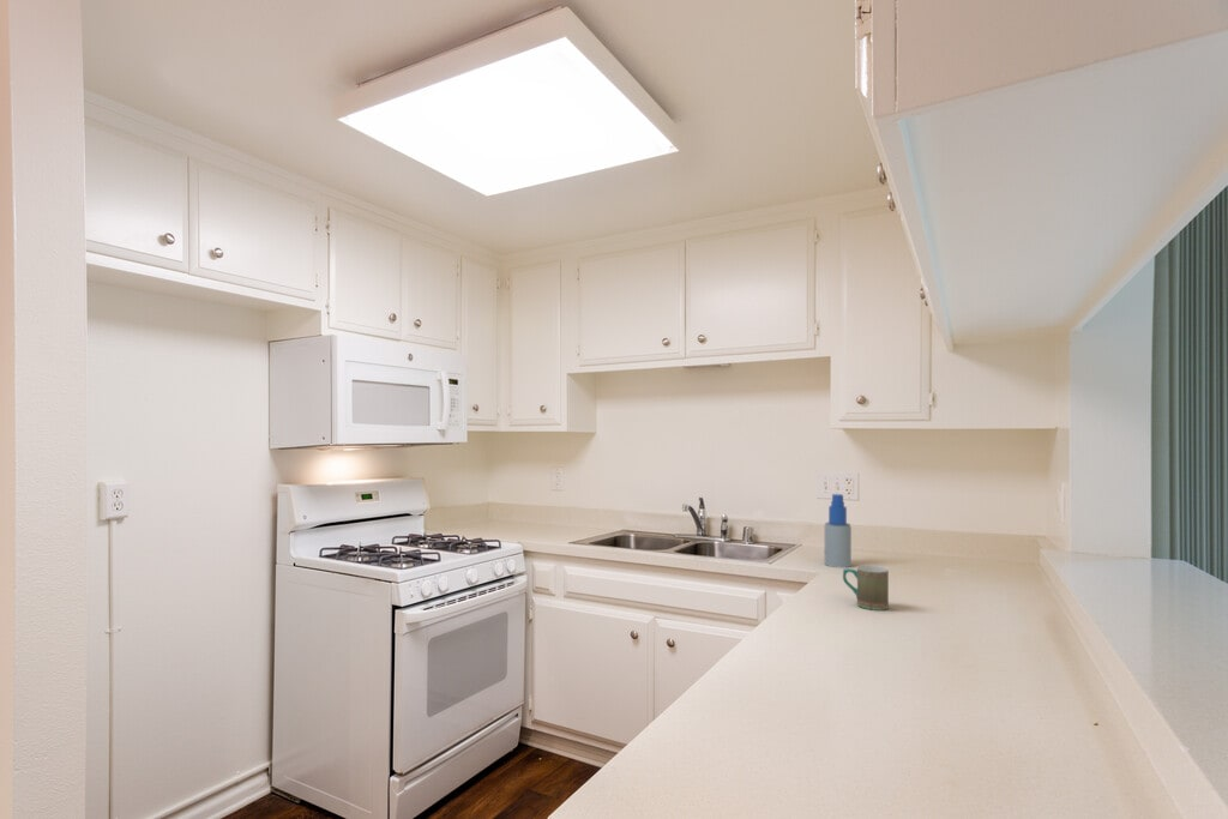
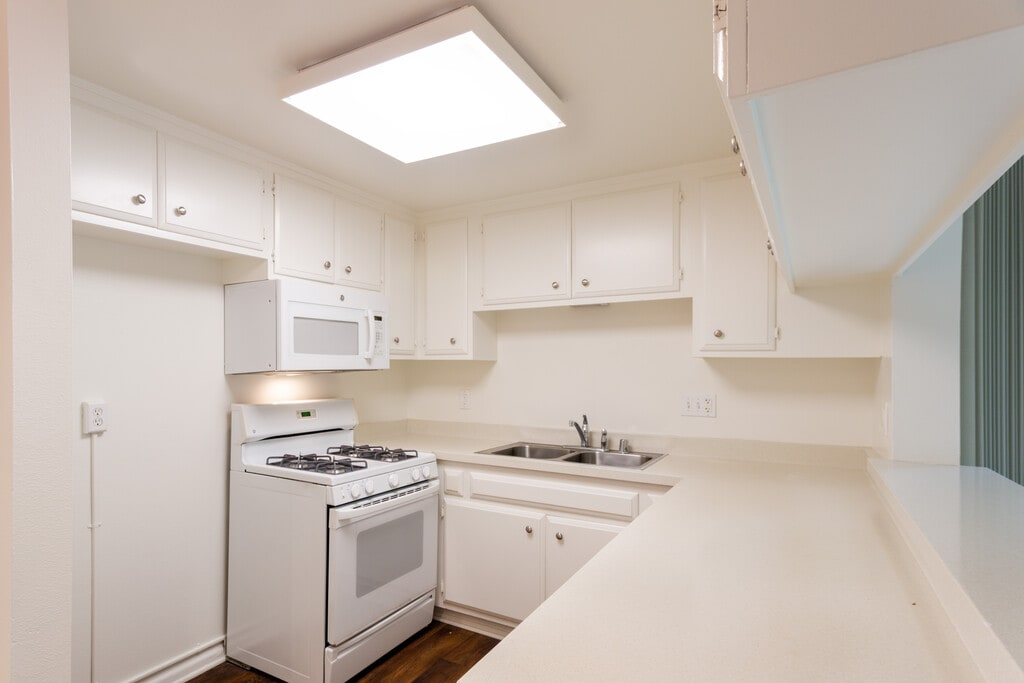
- spray bottle (837, 529)
- mug (865, 585)
